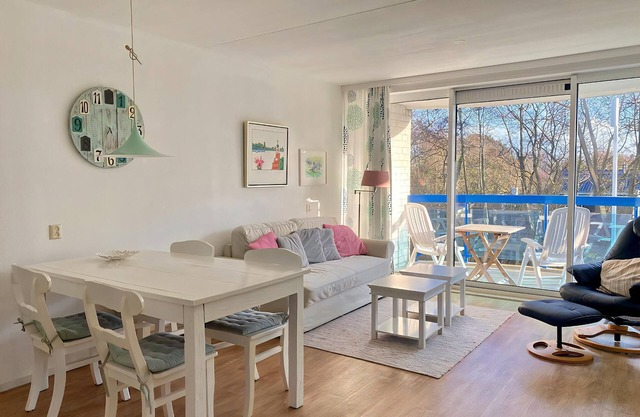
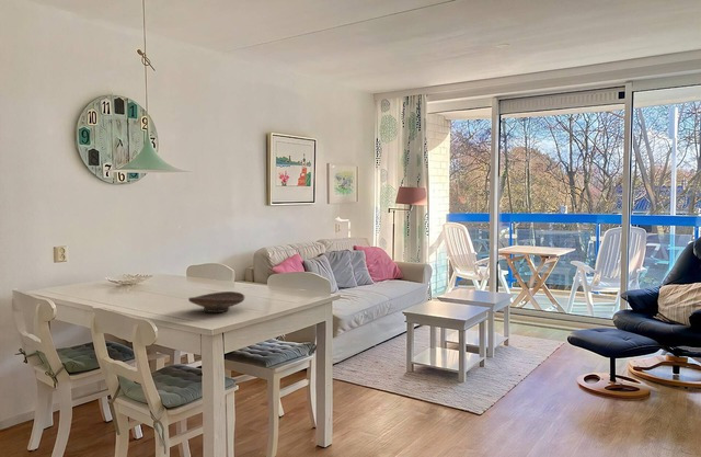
+ decorative bowl (217, 301)
